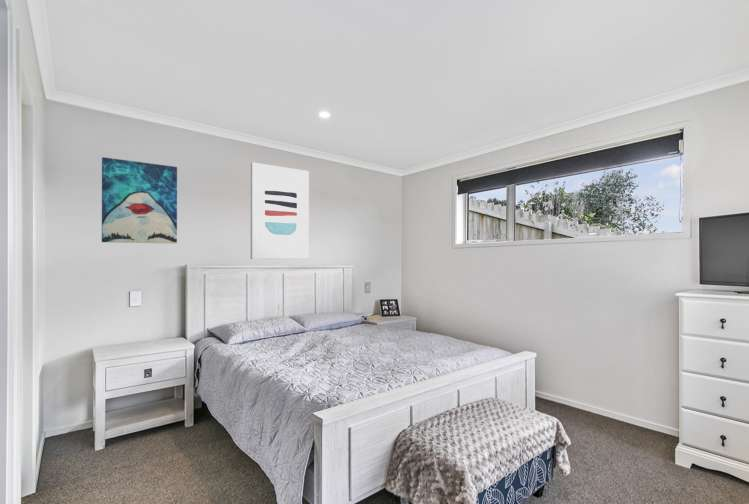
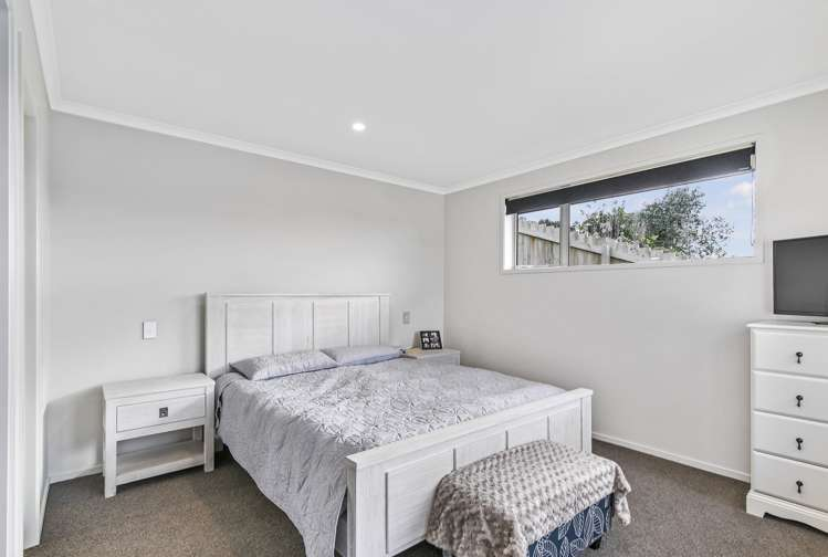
- wall art (281, 212)
- wall art (141, 202)
